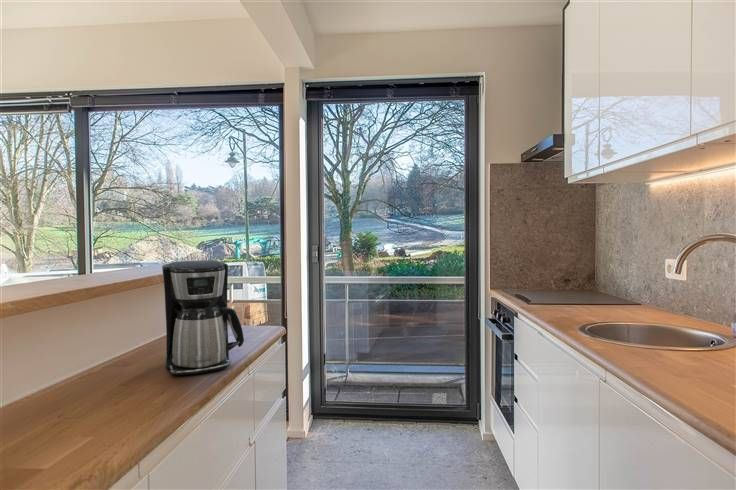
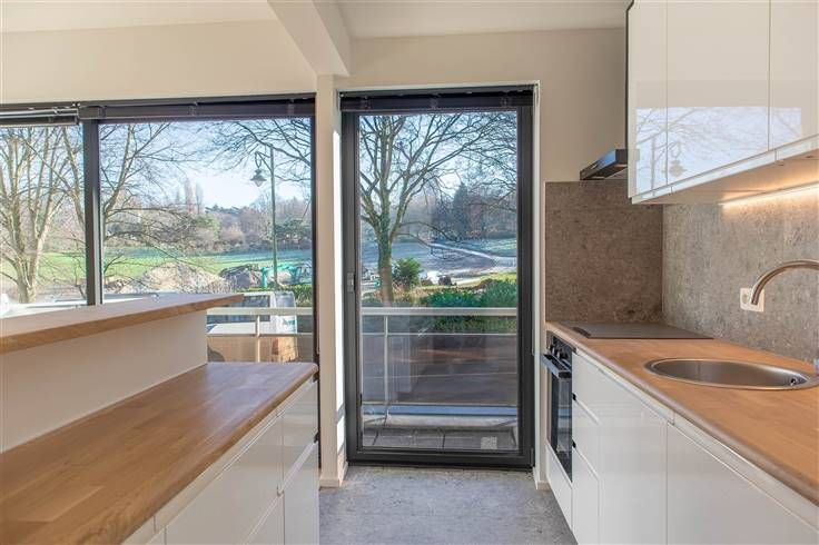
- coffee maker (204, 310)
